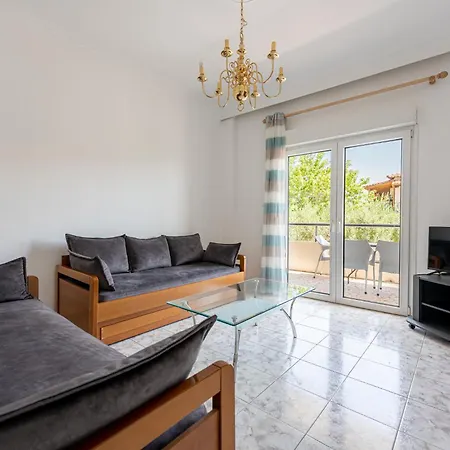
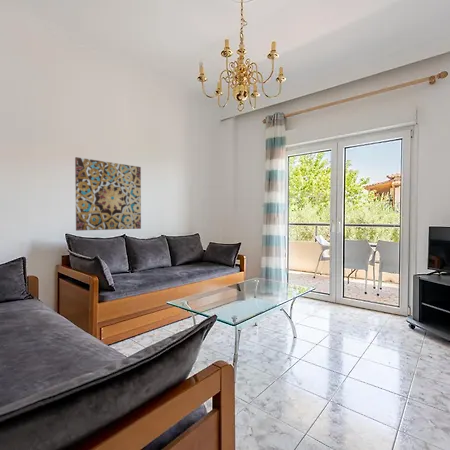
+ wall art (110, 196)
